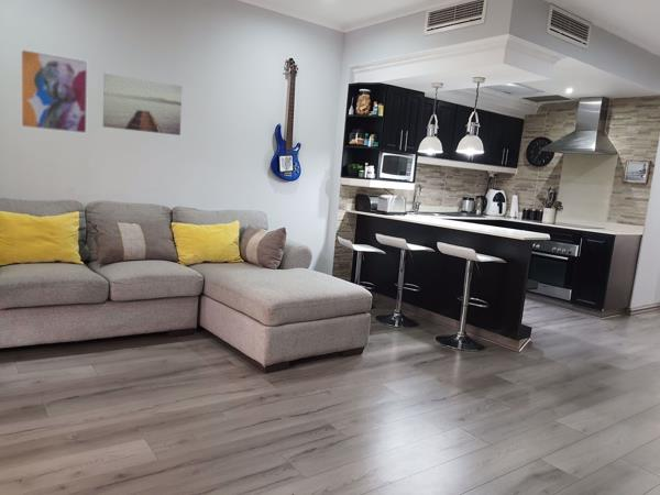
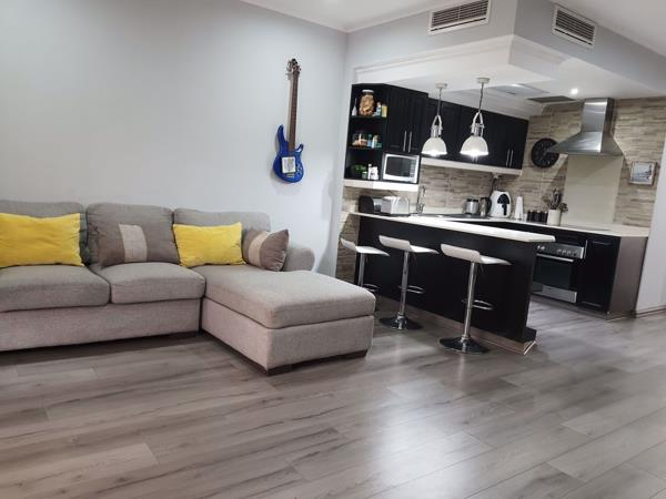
- wall art (54, 92)
- wall art (143, 106)
